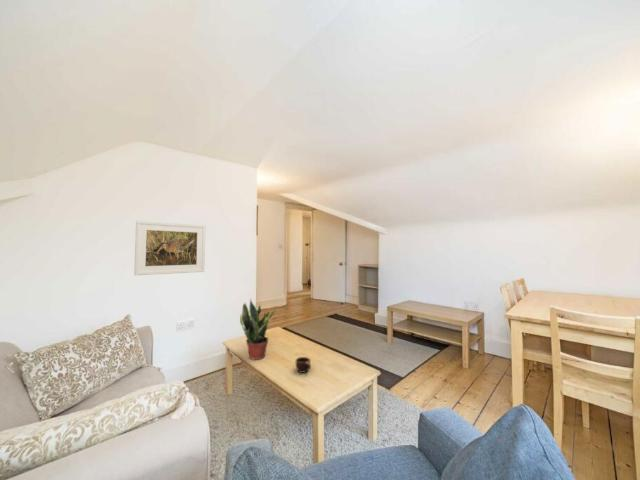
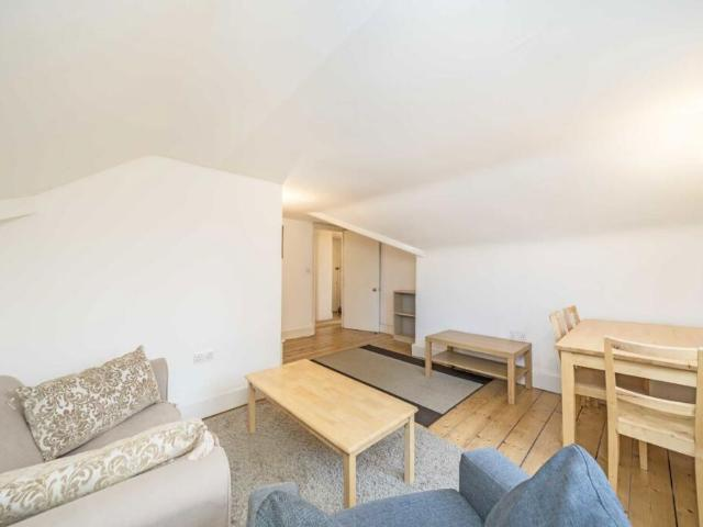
- mug (304, 365)
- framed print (172, 248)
- potted plant (260, 325)
